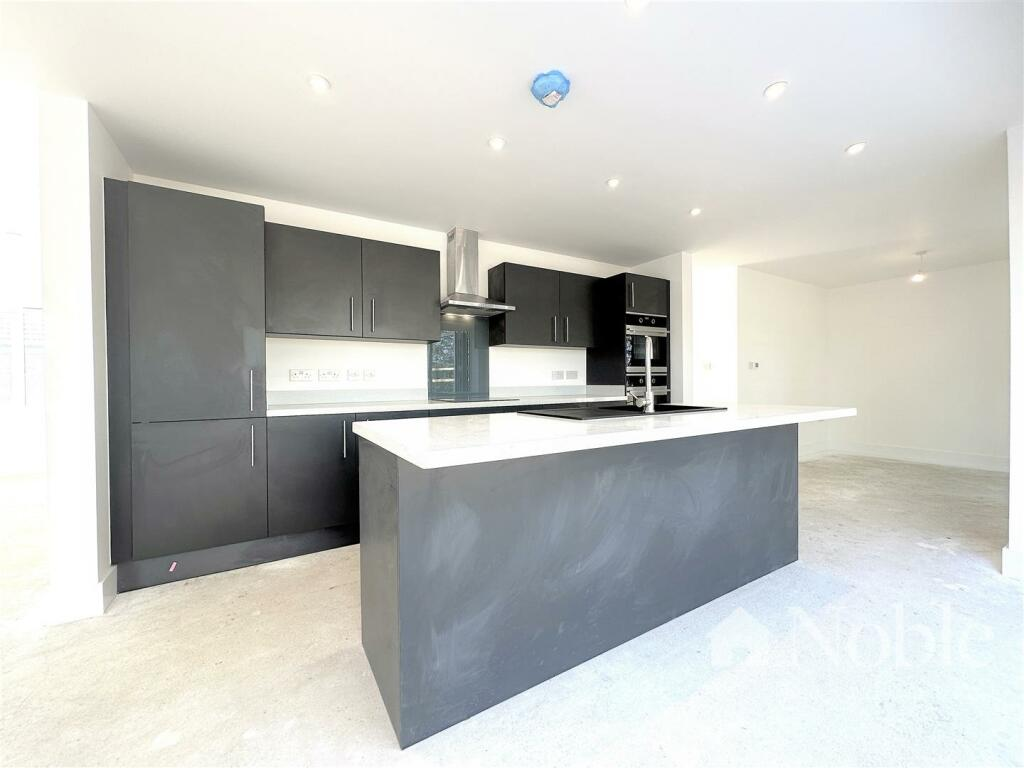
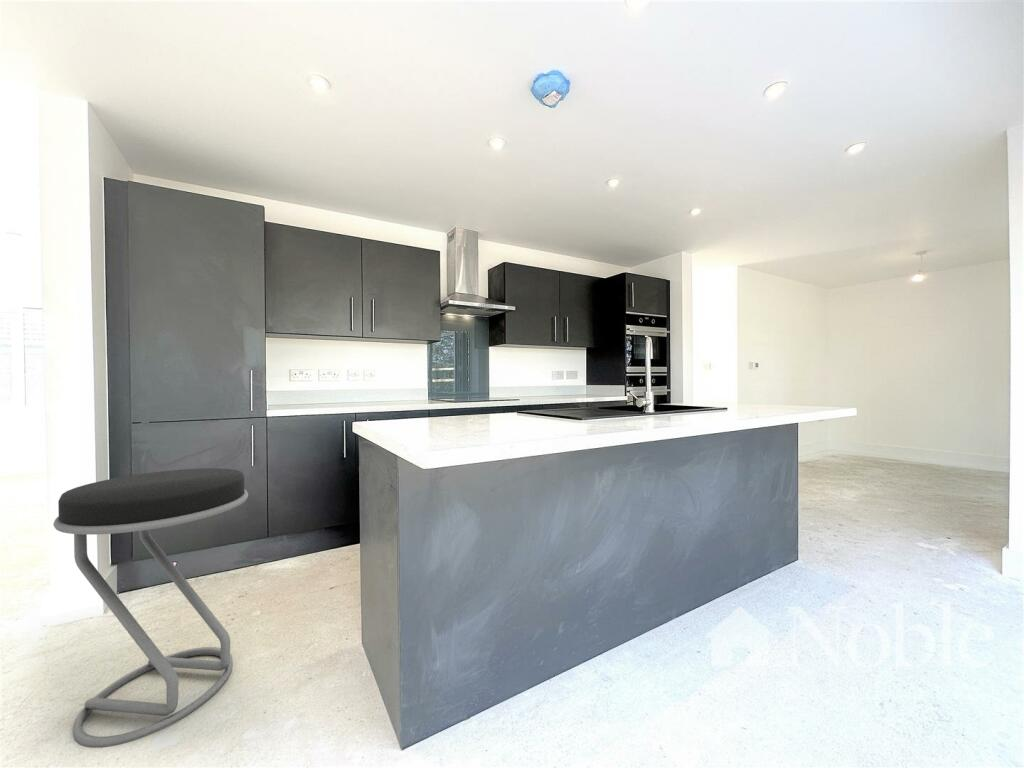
+ stool (172, 580)
